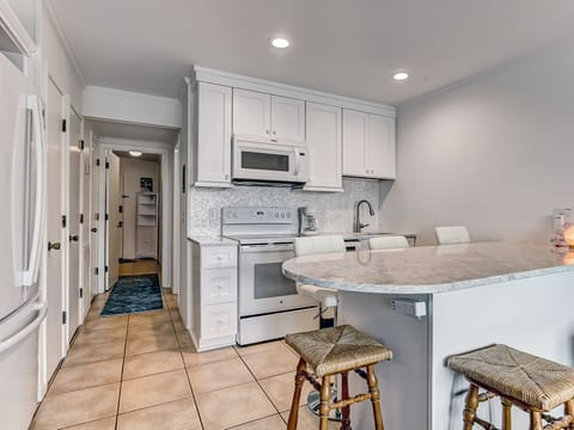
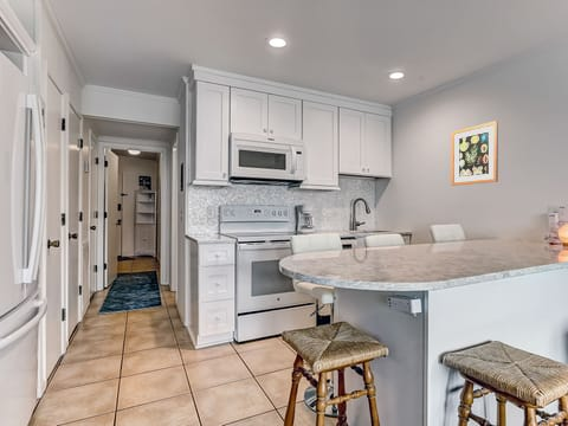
+ wall art (472, 155)
